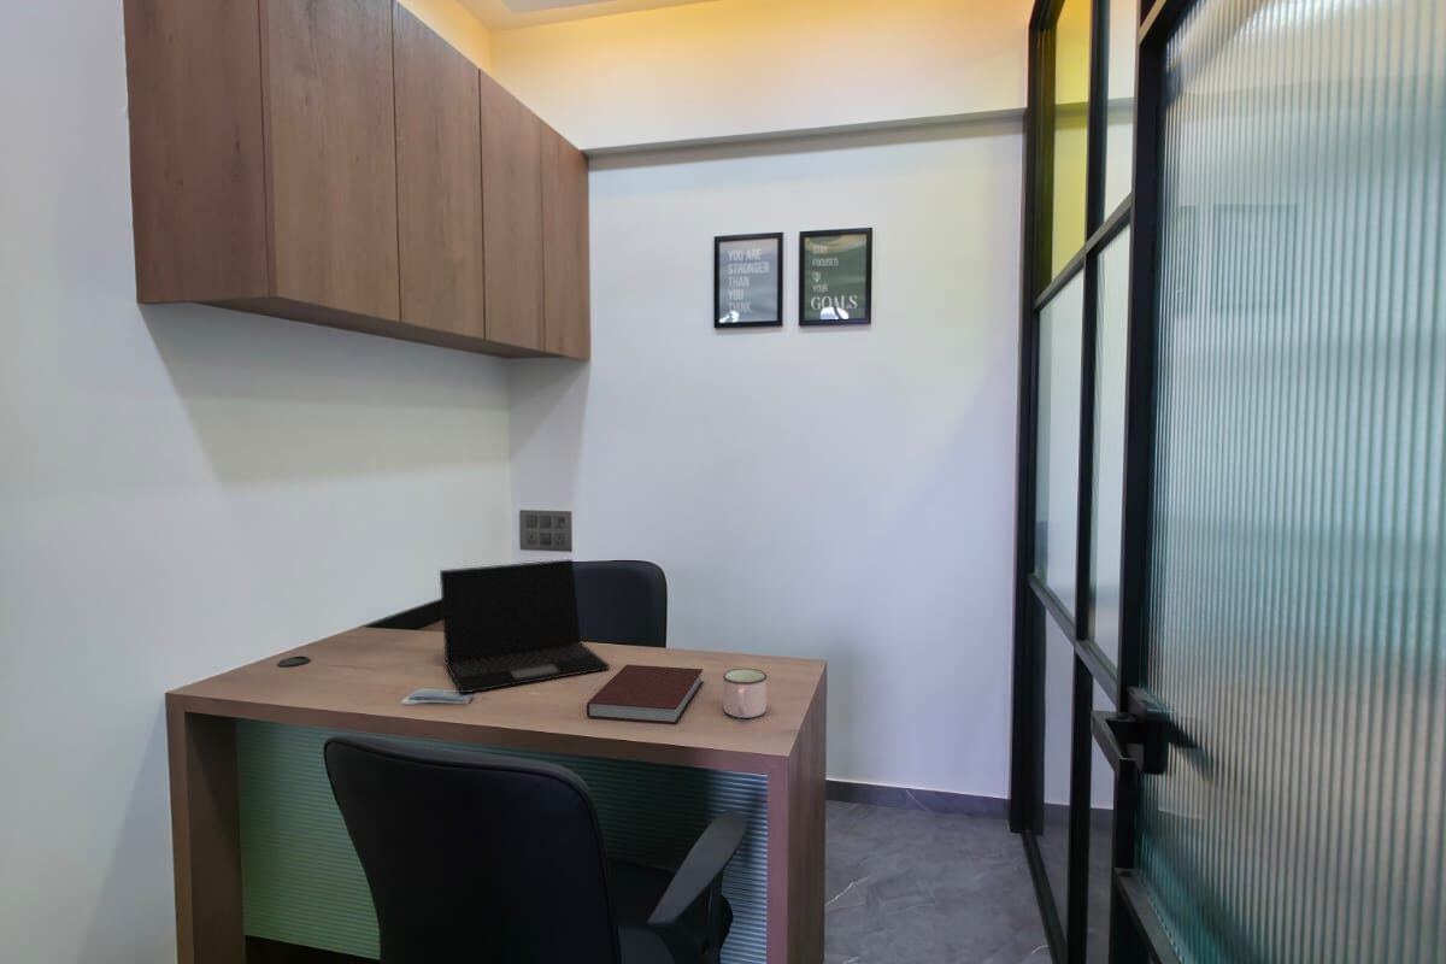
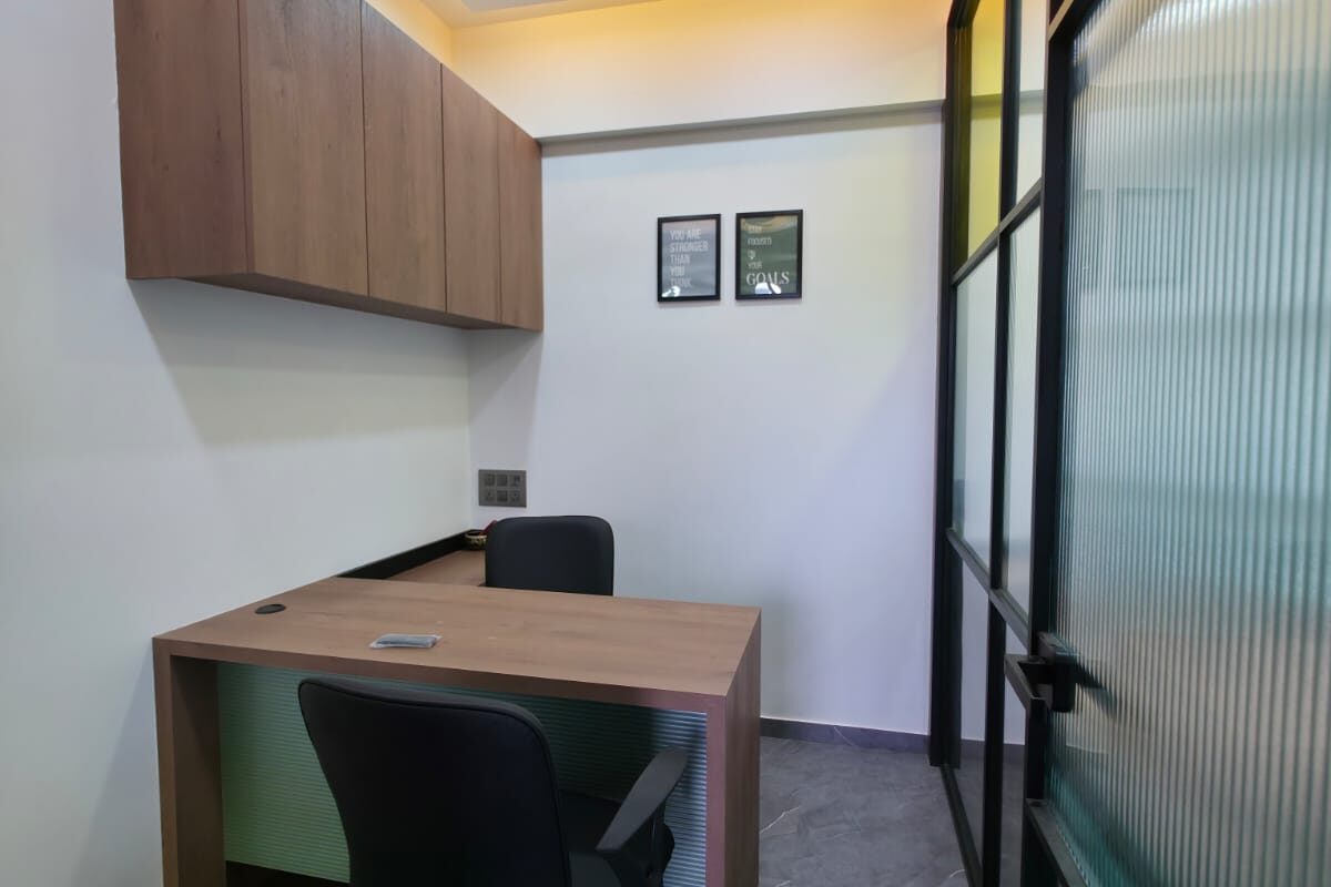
- laptop (522, 618)
- mug (743, 695)
- notebook (648, 690)
